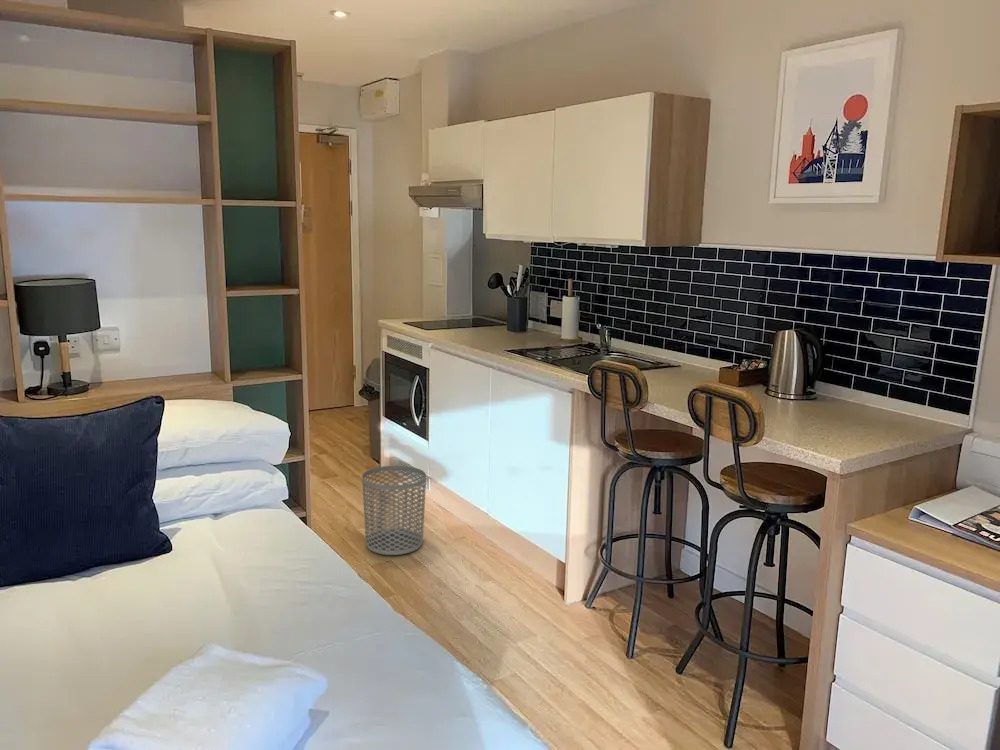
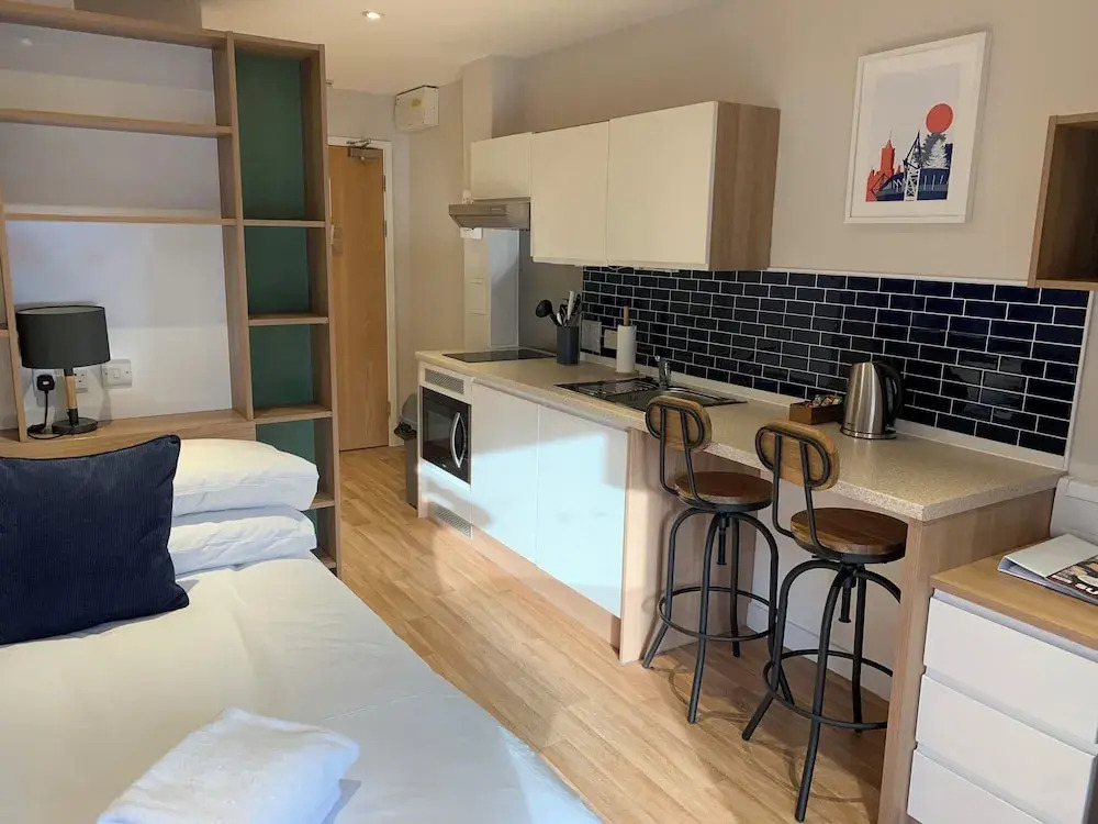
- waste bin (394, 510)
